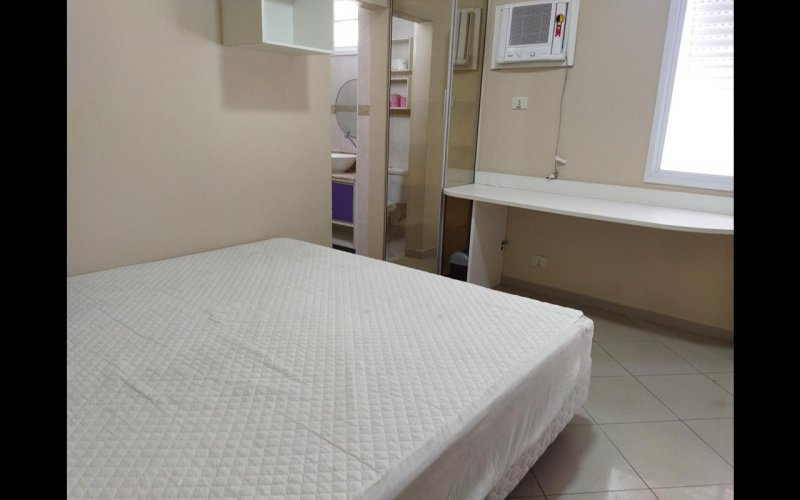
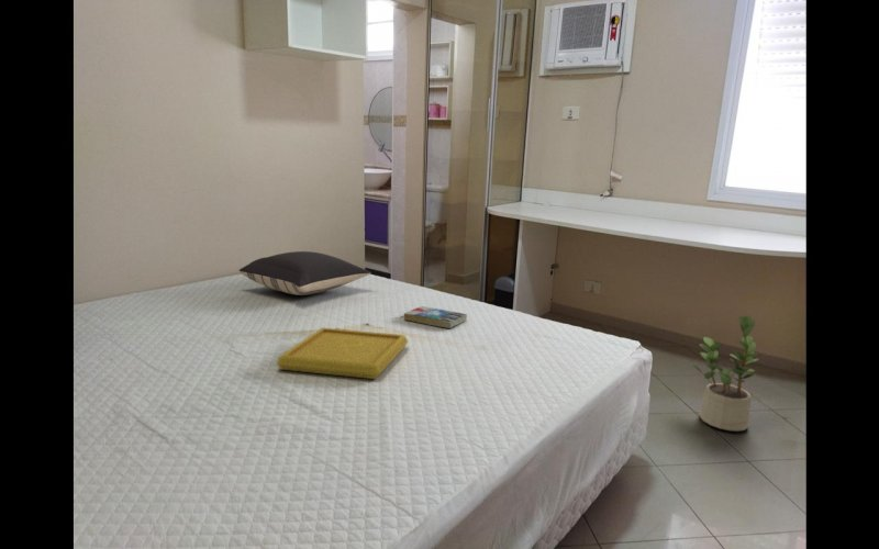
+ book (435, 315)
+ pillow (305, 271)
+ potted plant (722, 369)
+ serving tray (346, 350)
